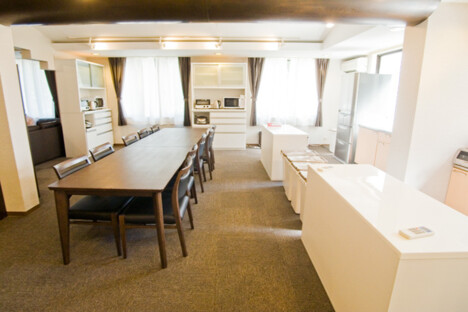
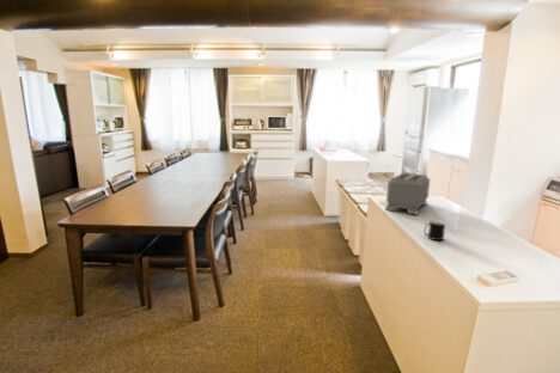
+ cup (433, 230)
+ toaster (408, 190)
